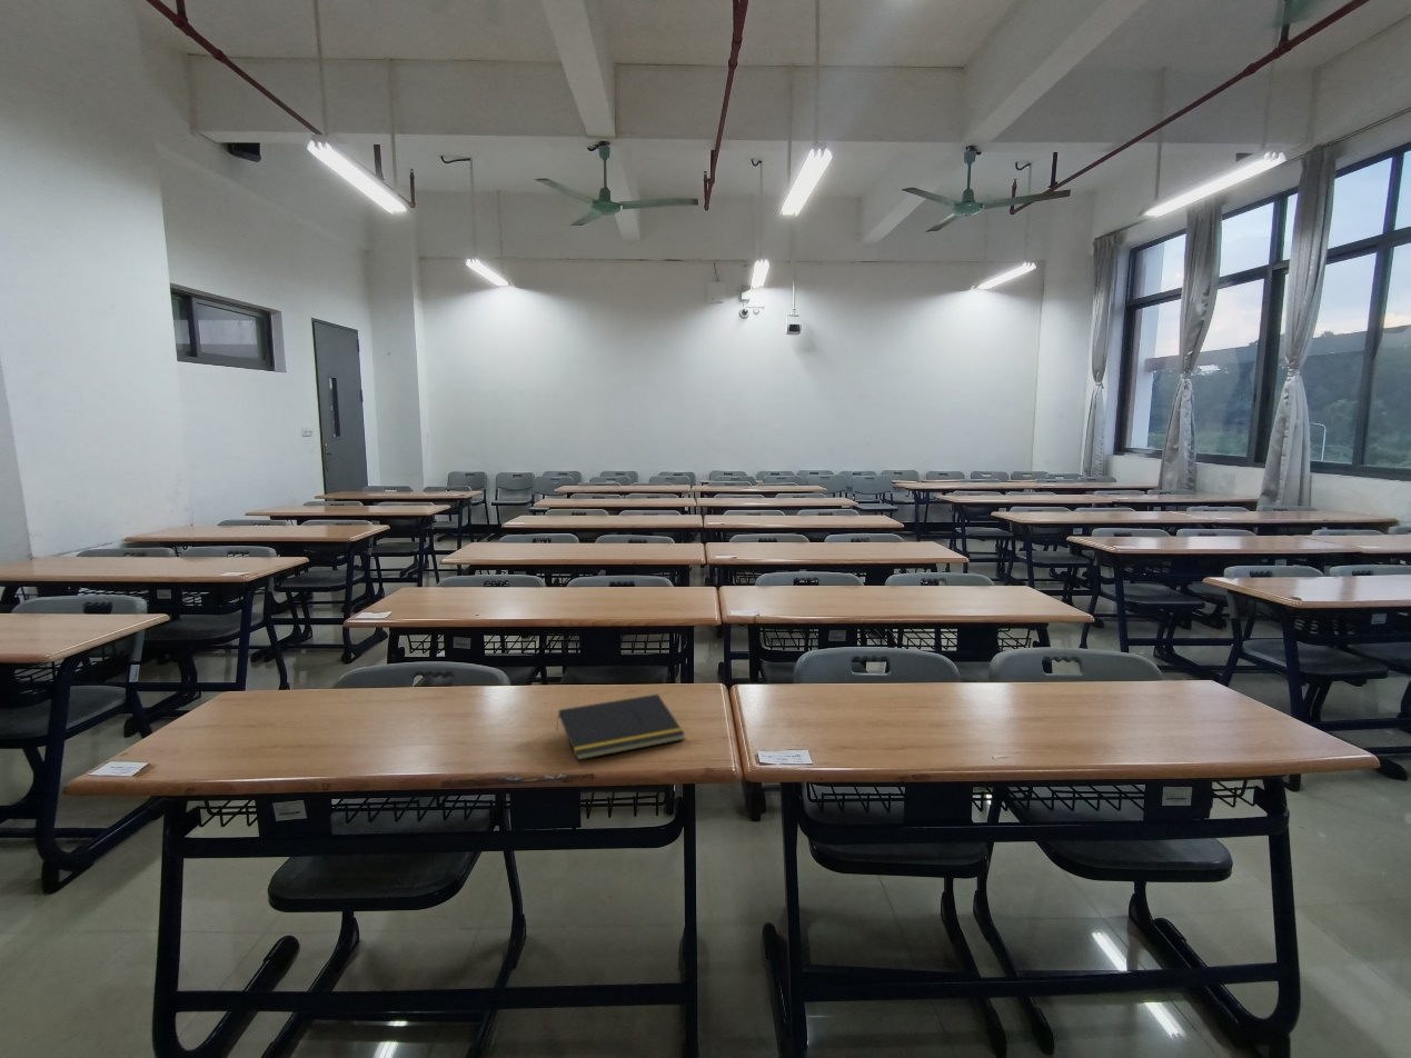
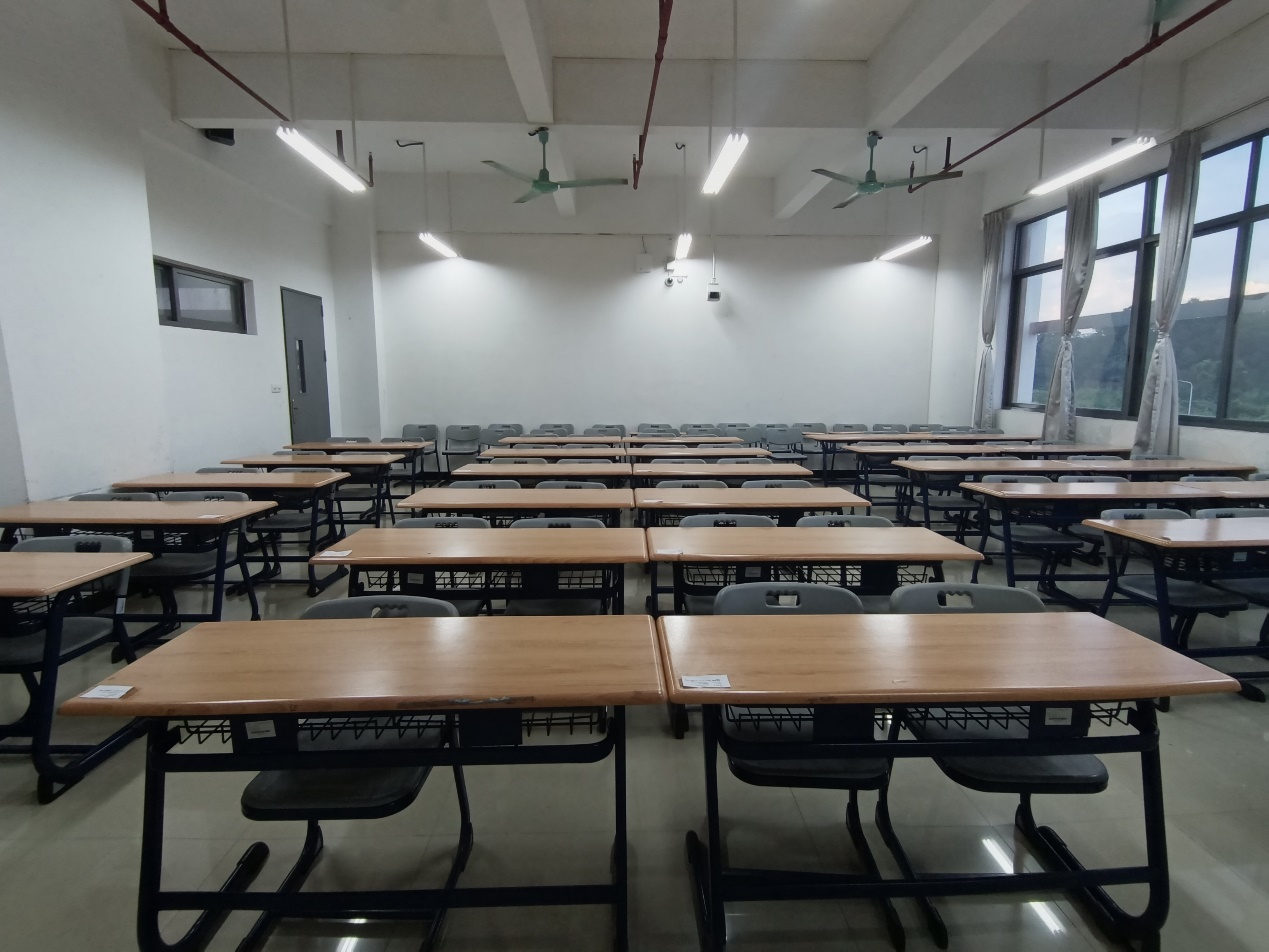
- notepad (620, 723)
